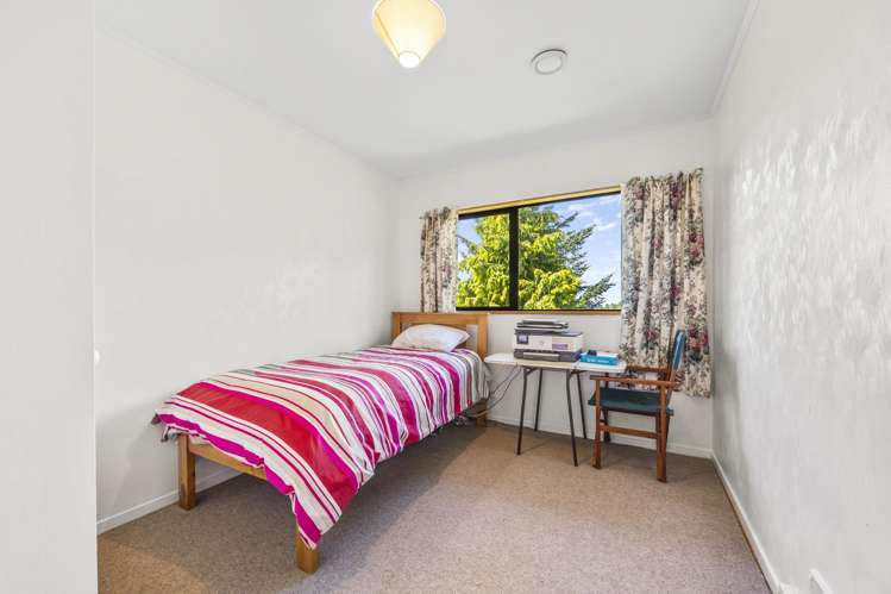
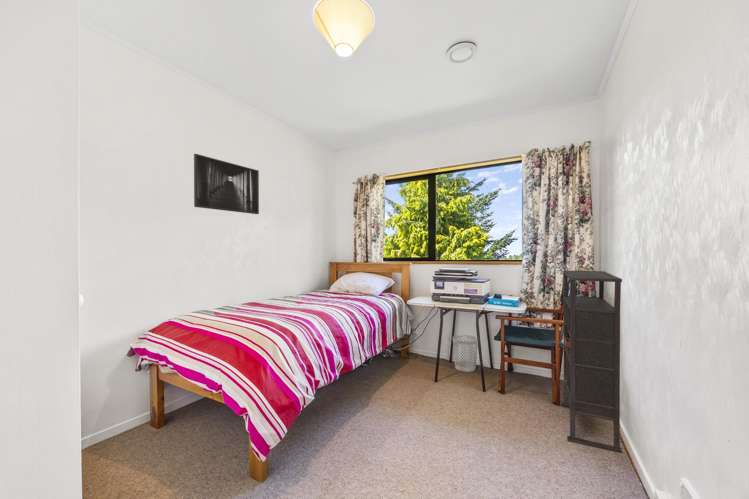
+ wastebasket (465, 353)
+ bookshelf (587, 349)
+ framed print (229, 186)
